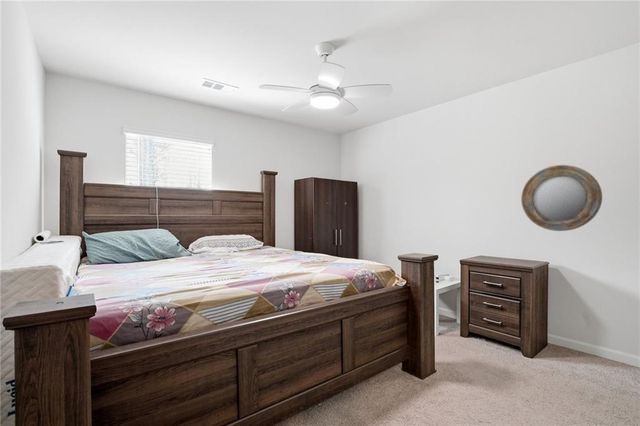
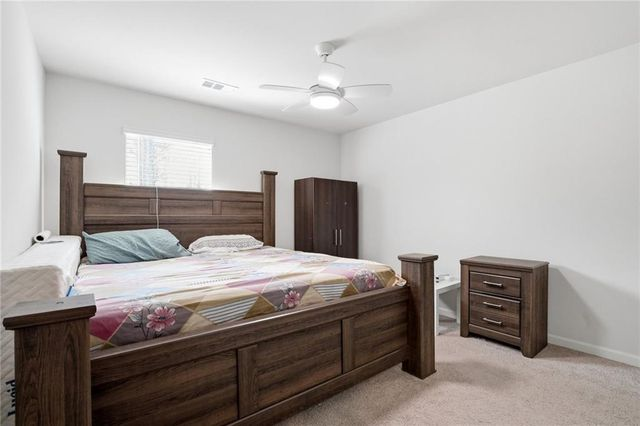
- home mirror (558, 198)
